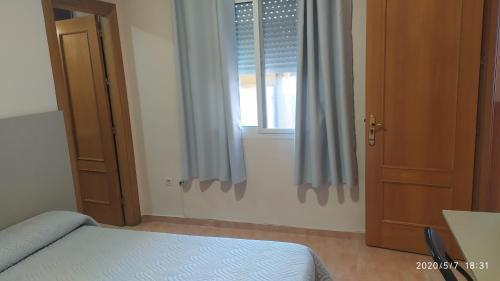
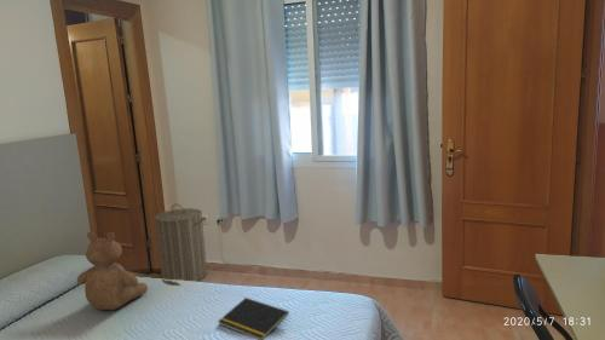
+ notepad (253, 317)
+ teddy bear (113, 265)
+ laundry hamper (180, 241)
